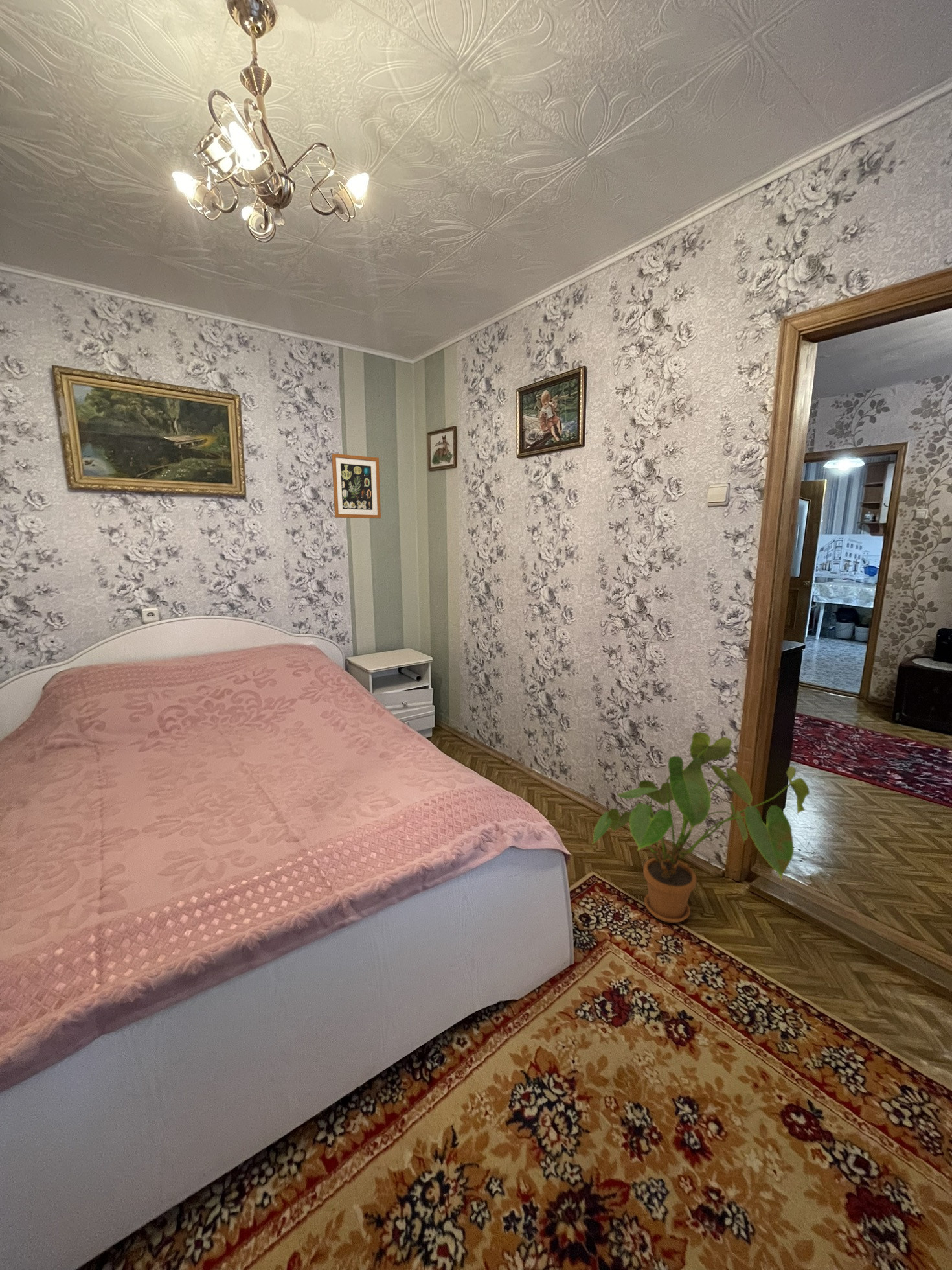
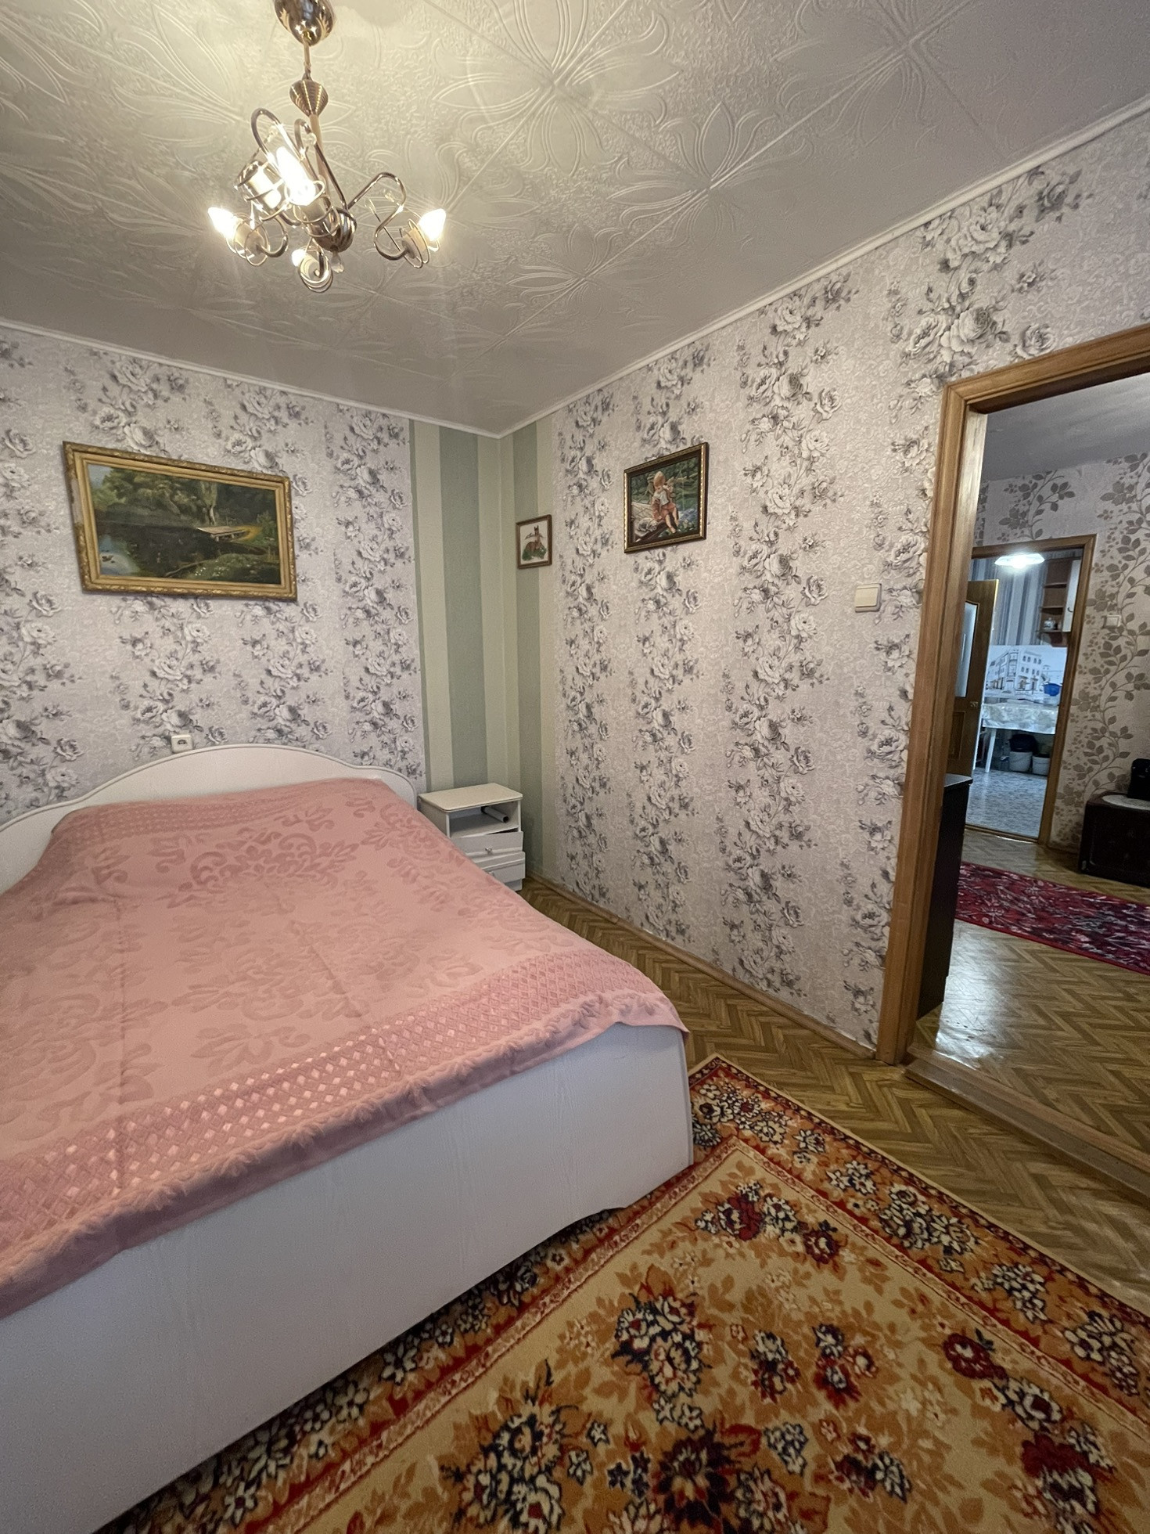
- house plant (694, 827)
- wall art (357, 487)
